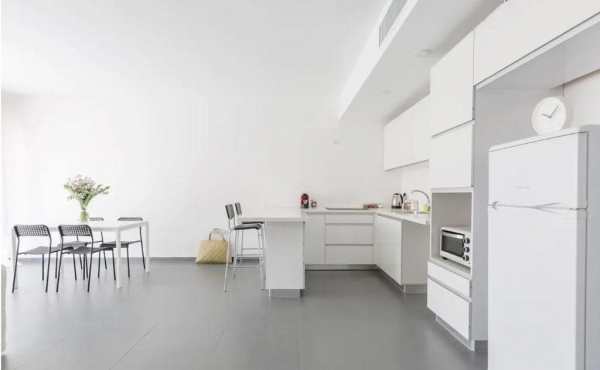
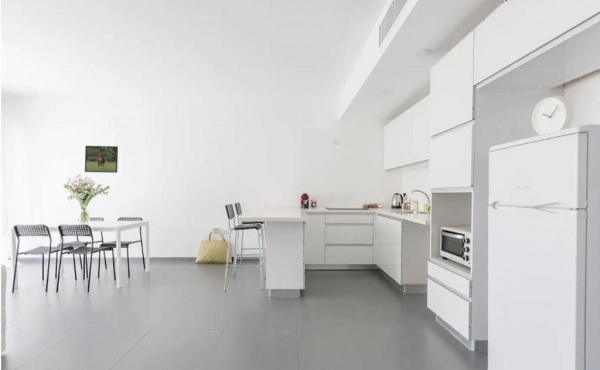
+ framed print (101, 159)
